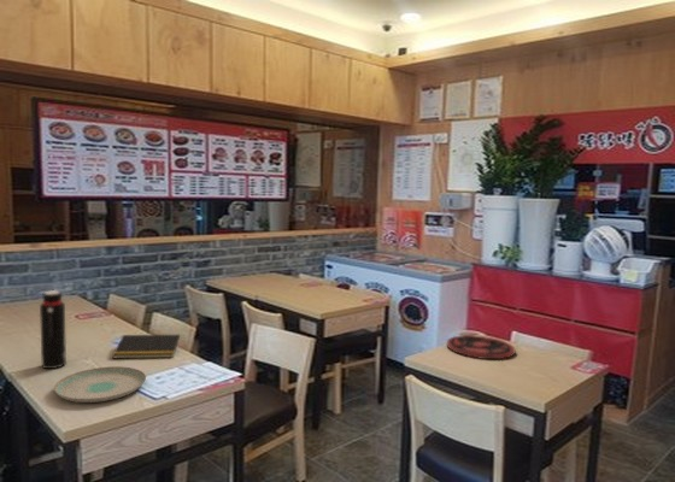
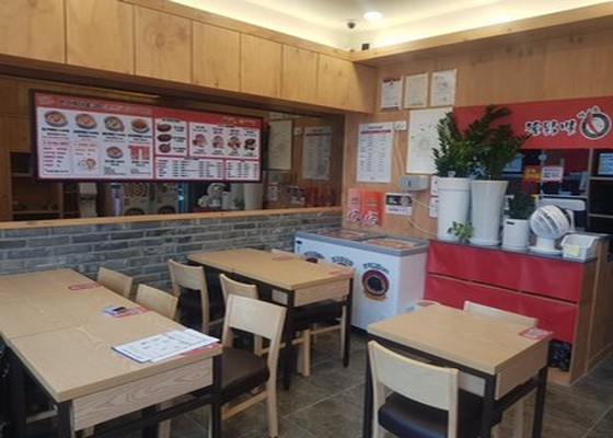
- water bottle (52, 329)
- plate (101, 384)
- plate (480, 346)
- notepad (147, 346)
